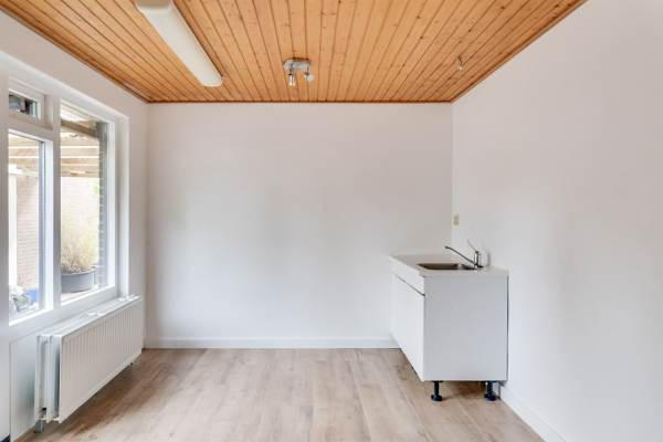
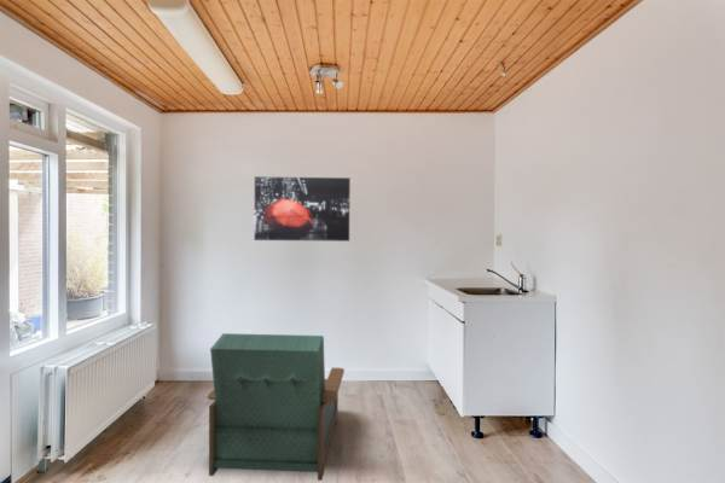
+ armchair (282, 384)
+ wall art (302, 209)
